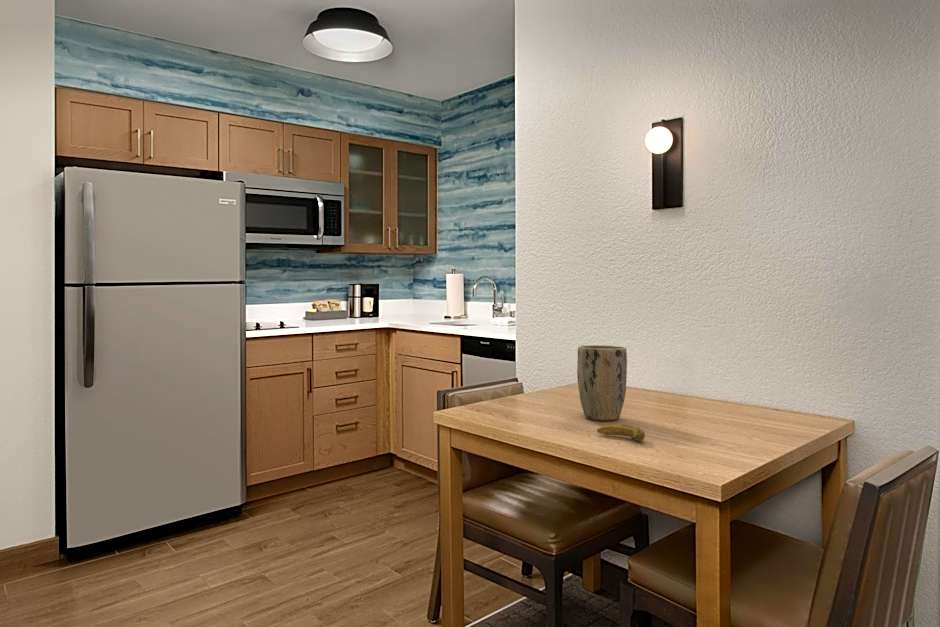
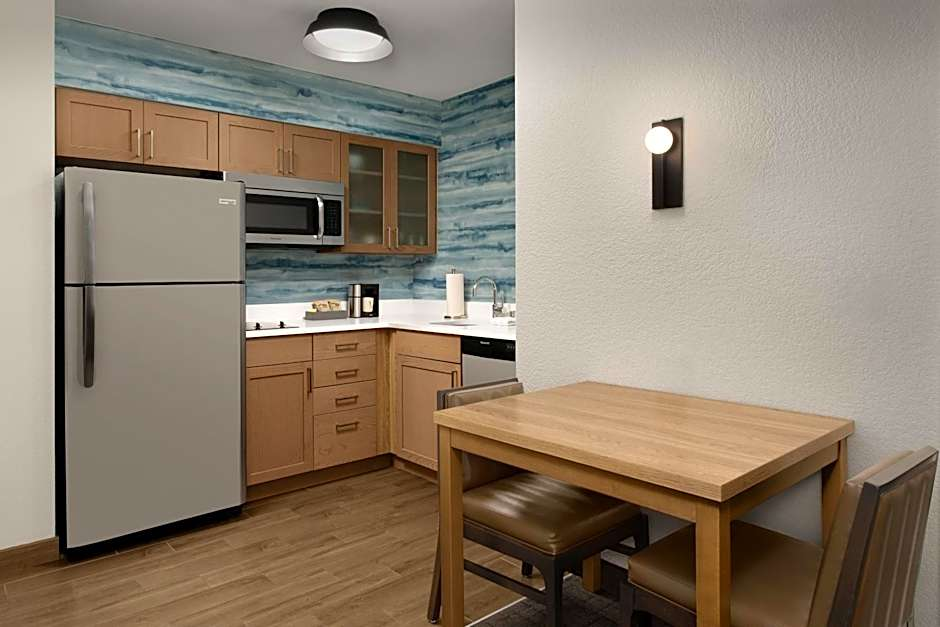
- plant pot (601, 382)
- banana (620, 432)
